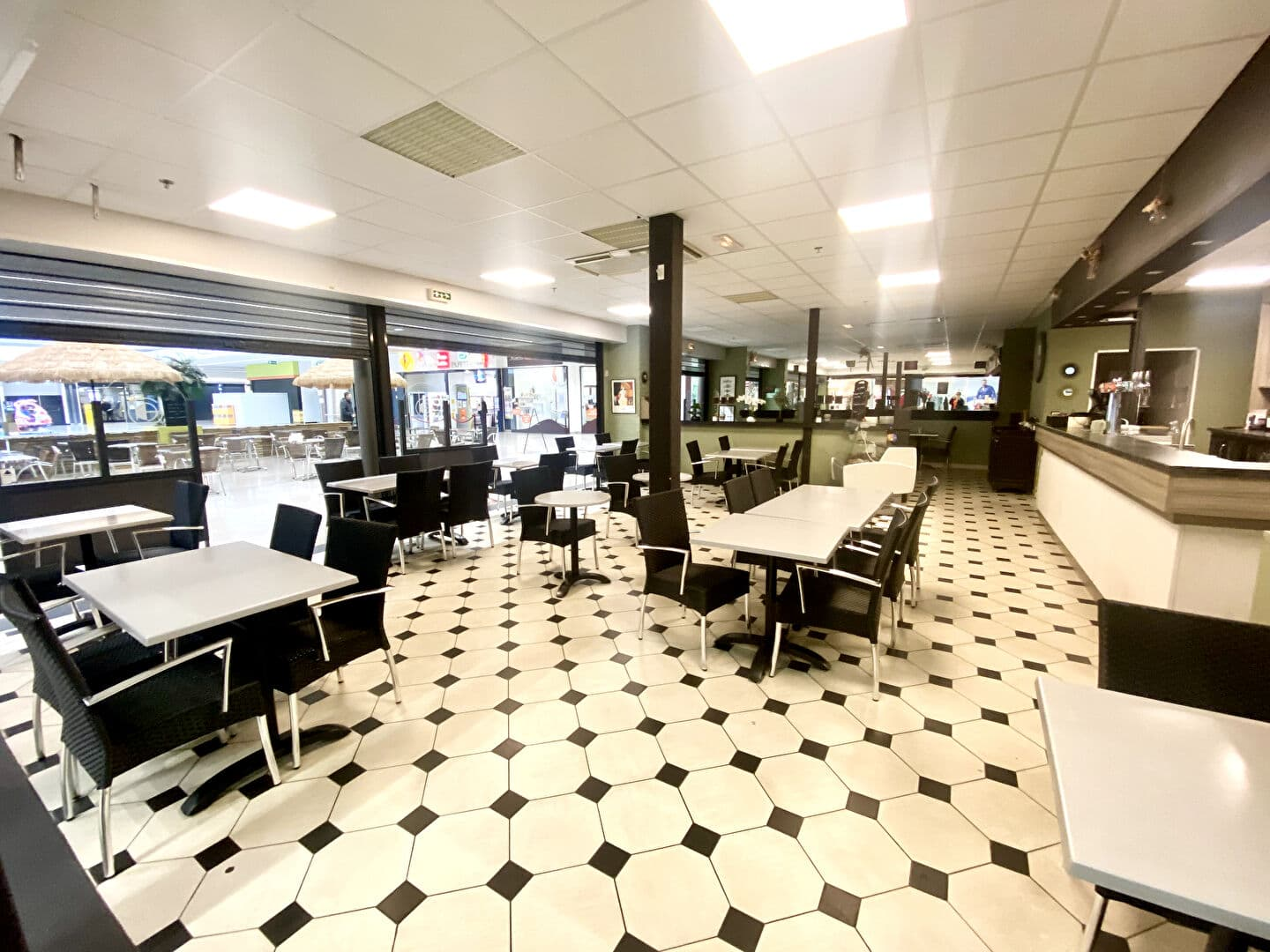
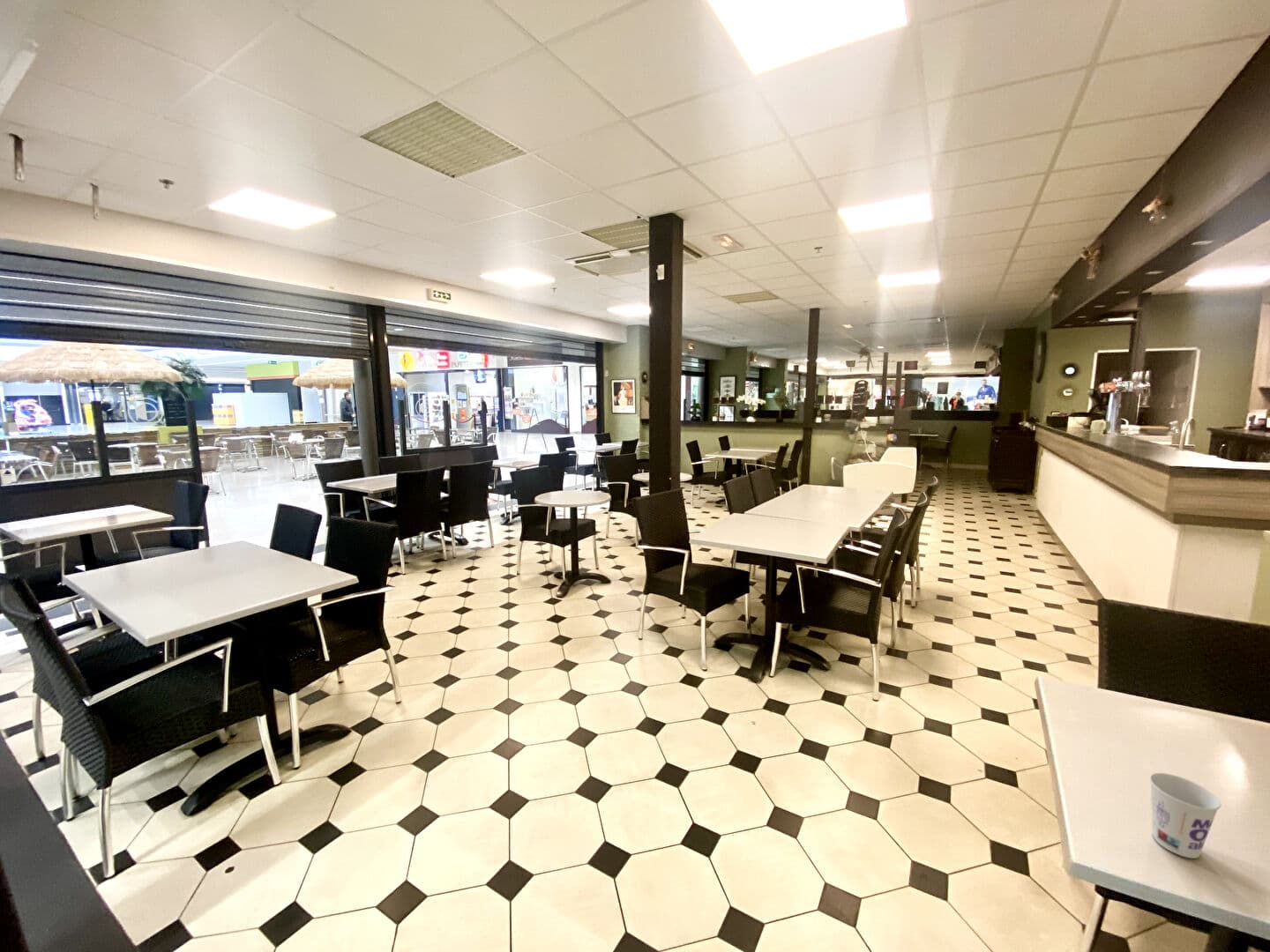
+ cup (1179, 816)
